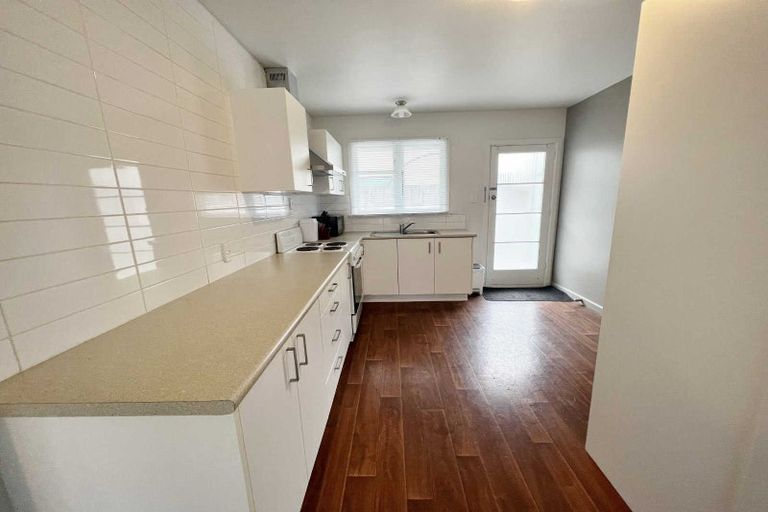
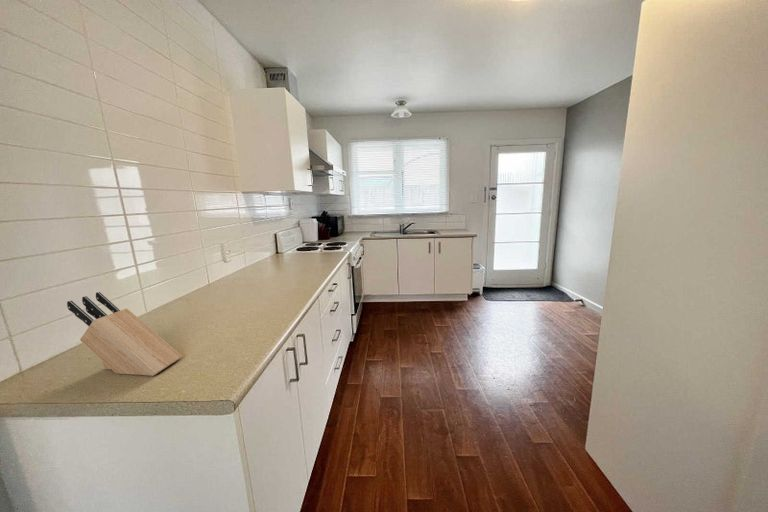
+ knife block (123, 331)
